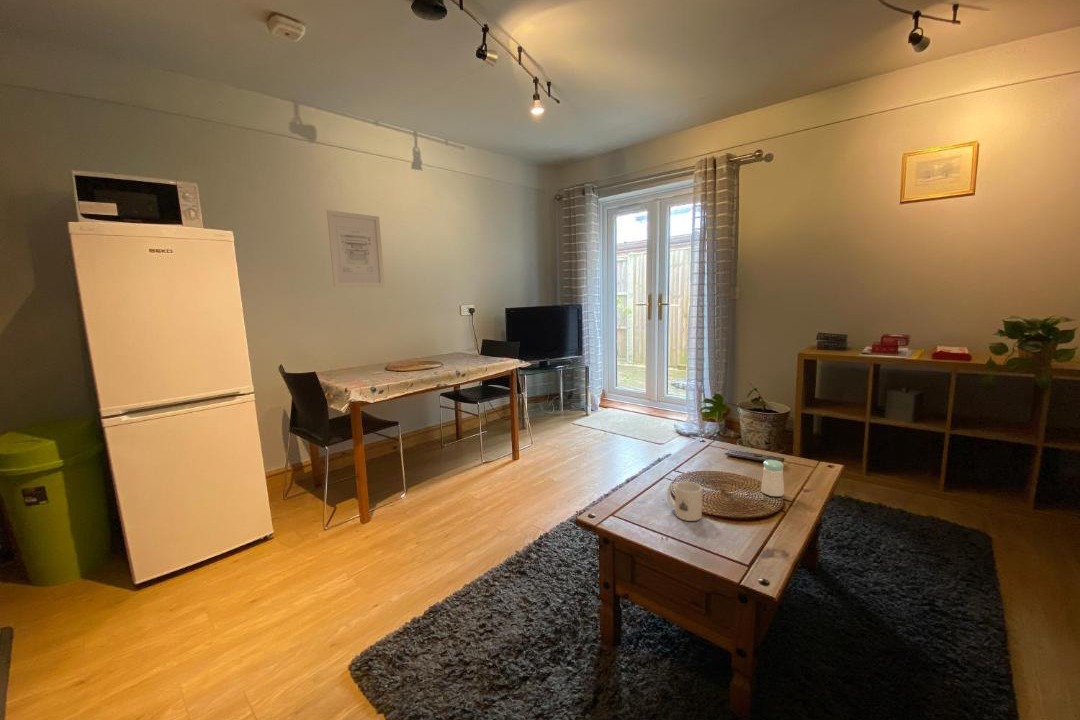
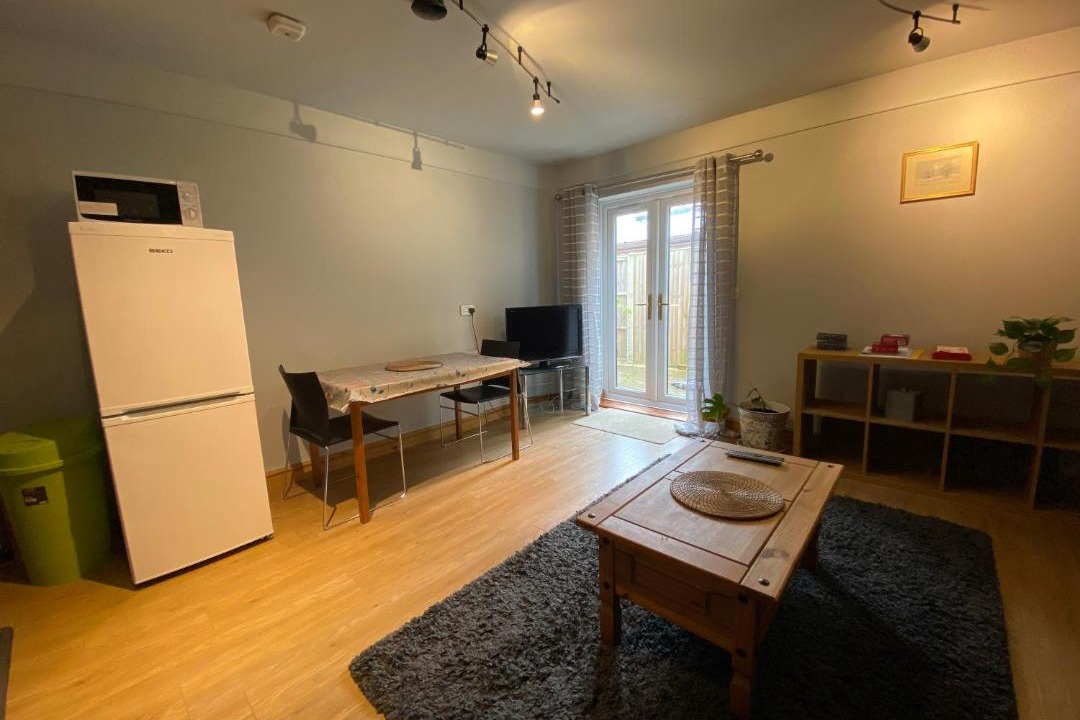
- wall art (357, 250)
- mug (683, 499)
- salt shaker (772, 477)
